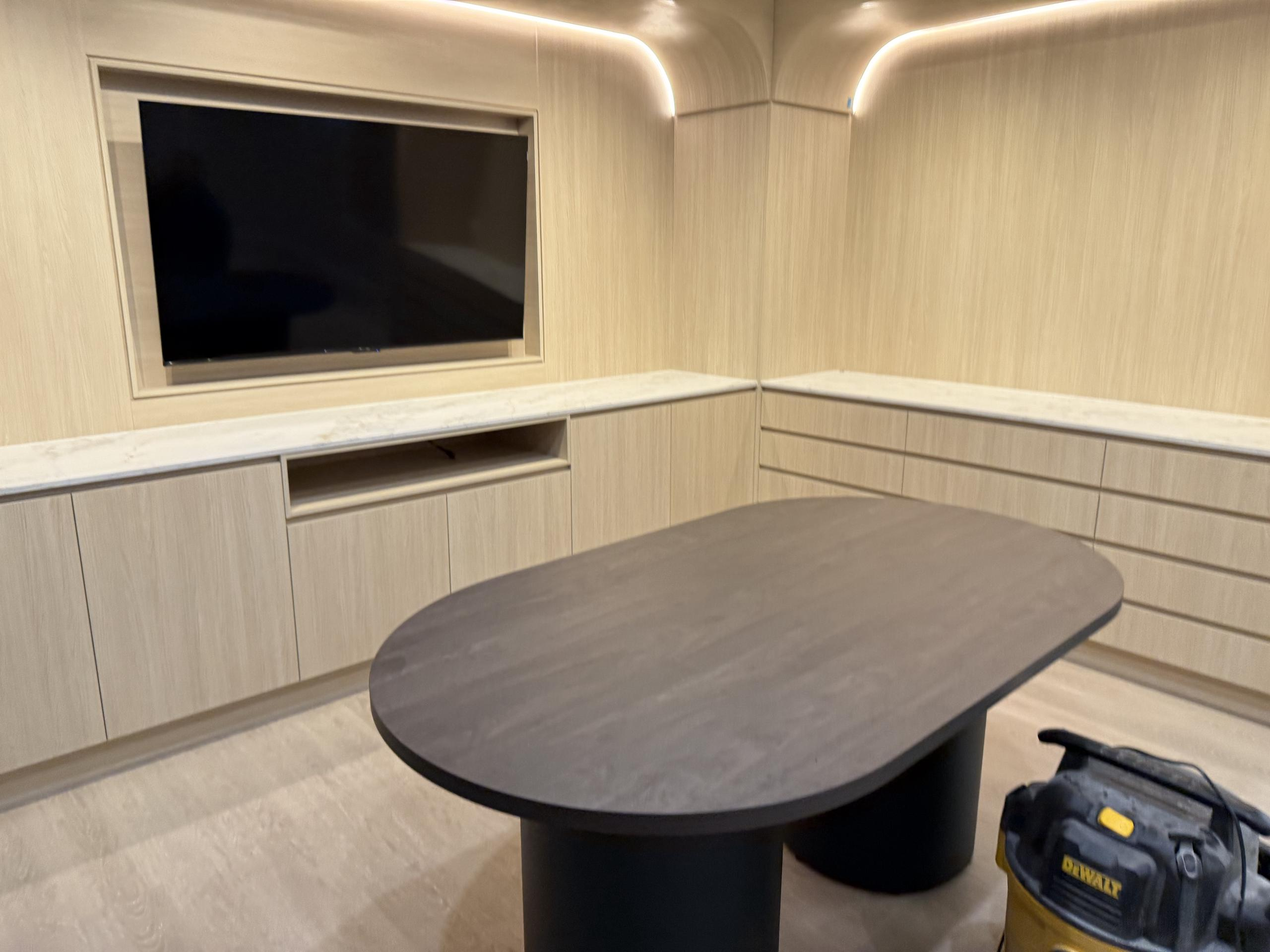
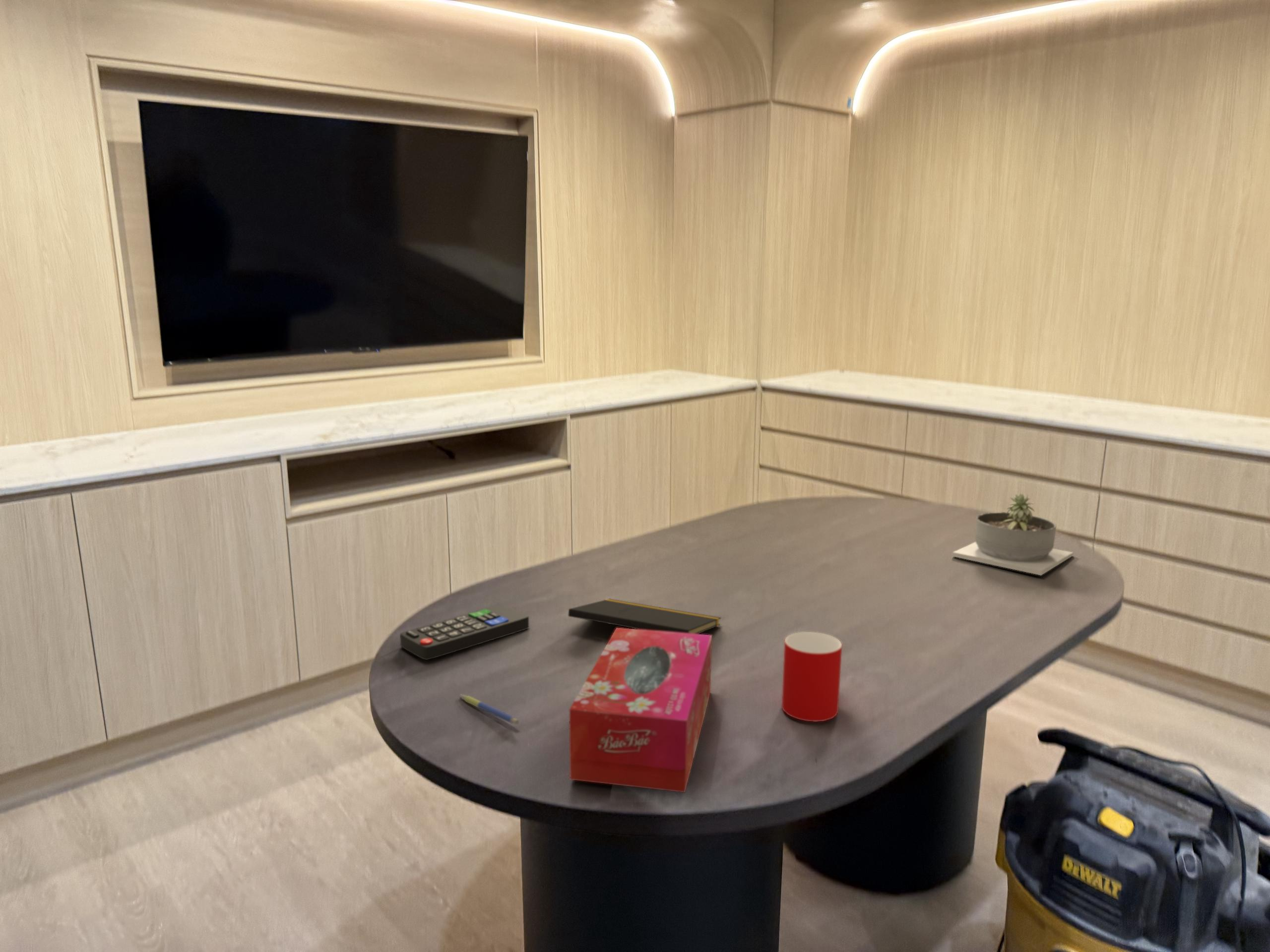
+ tissue box (647, 701)
+ cup (816, 672)
+ notepad (645, 617)
+ remote control (466, 629)
+ succulent planter (1016, 525)
+ pen (487, 708)
